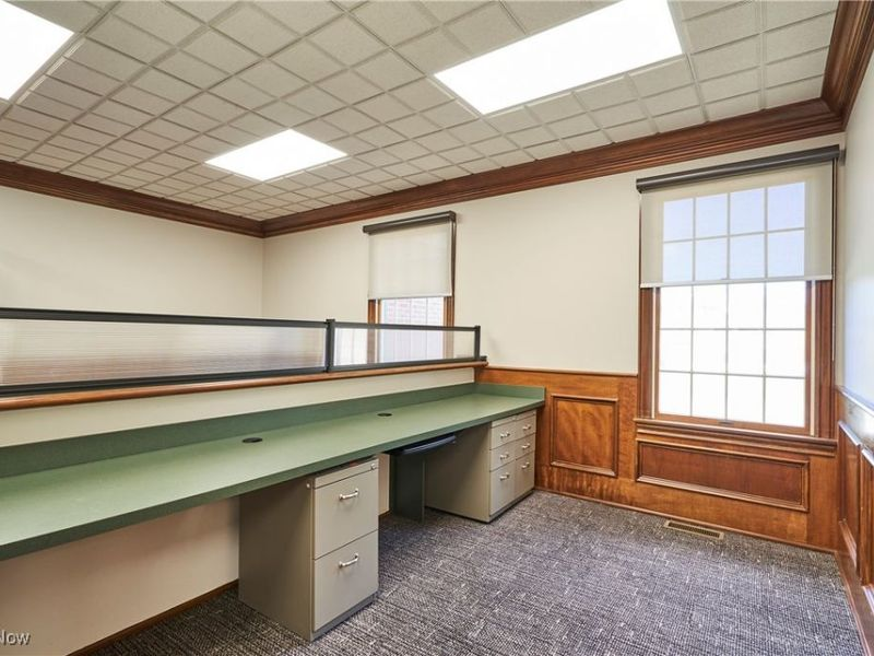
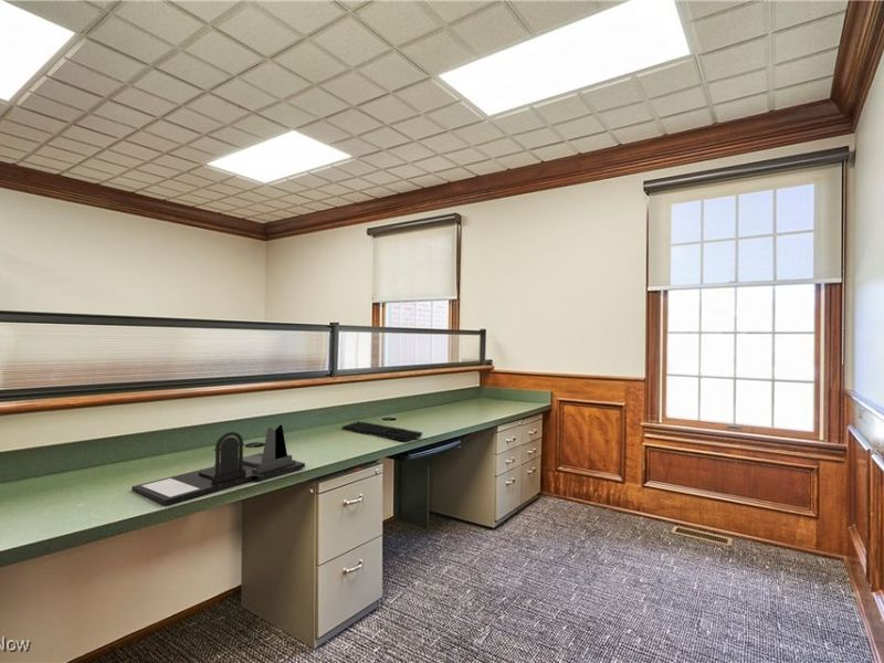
+ keyboard (380, 430)
+ desk organizer (223, 452)
